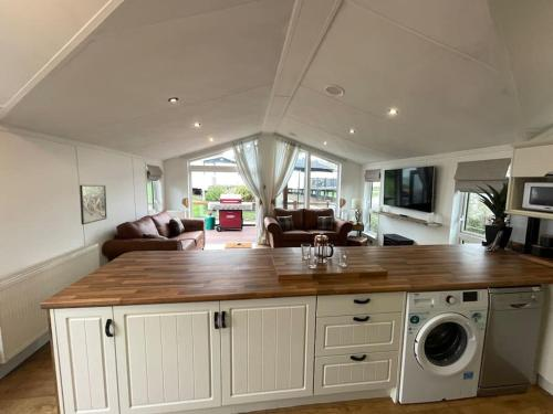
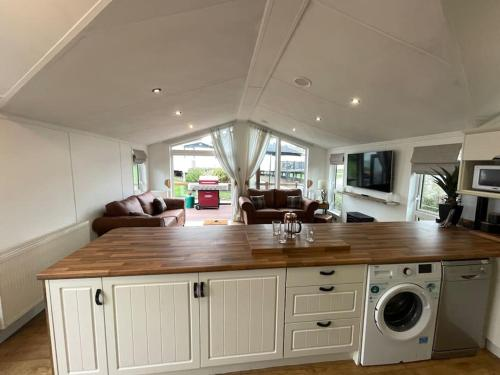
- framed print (94, 203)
